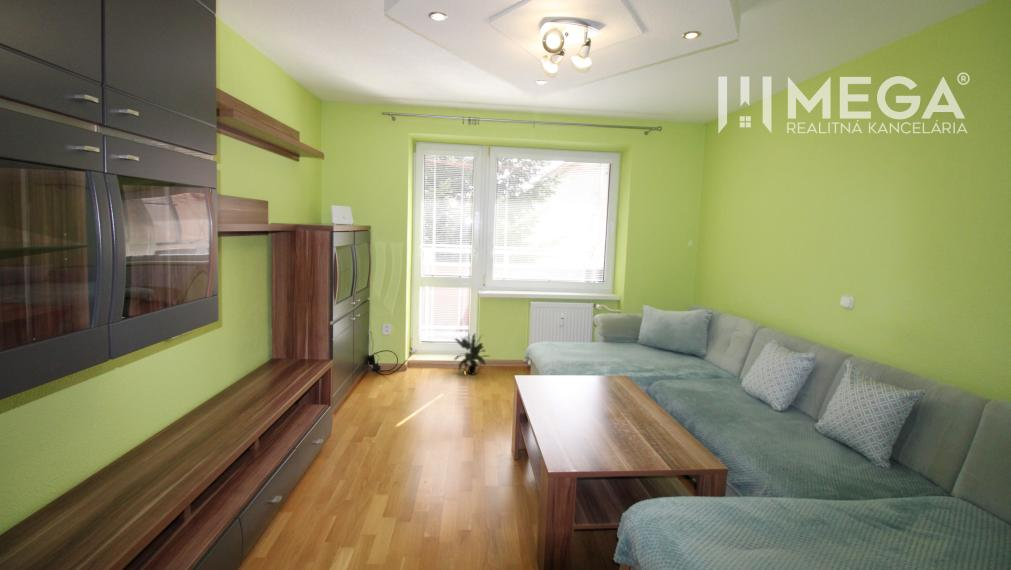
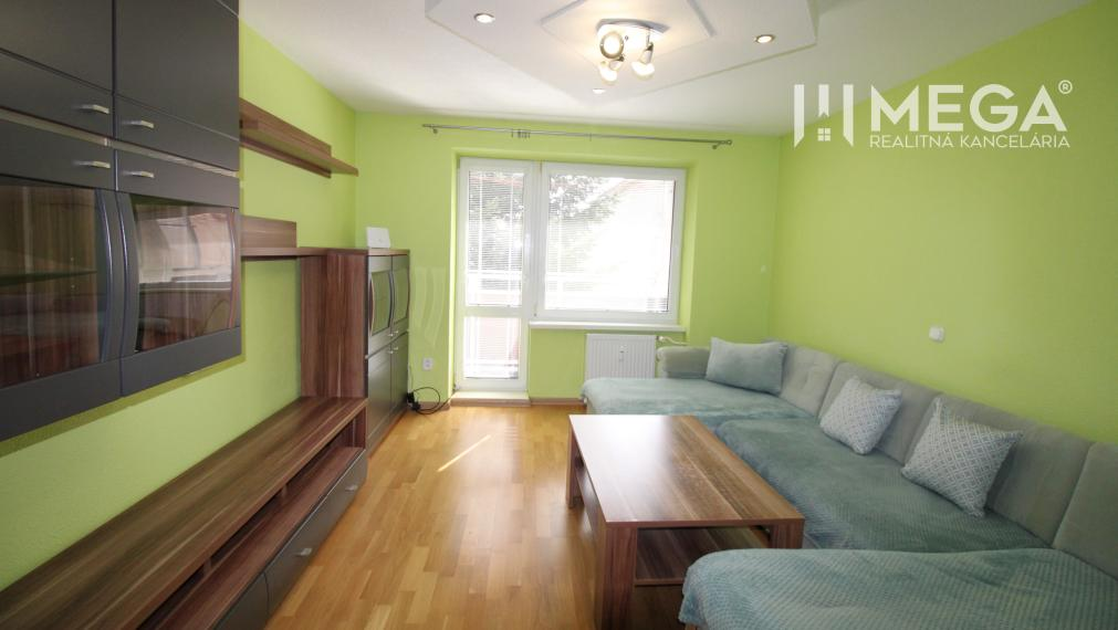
- potted plant (472, 354)
